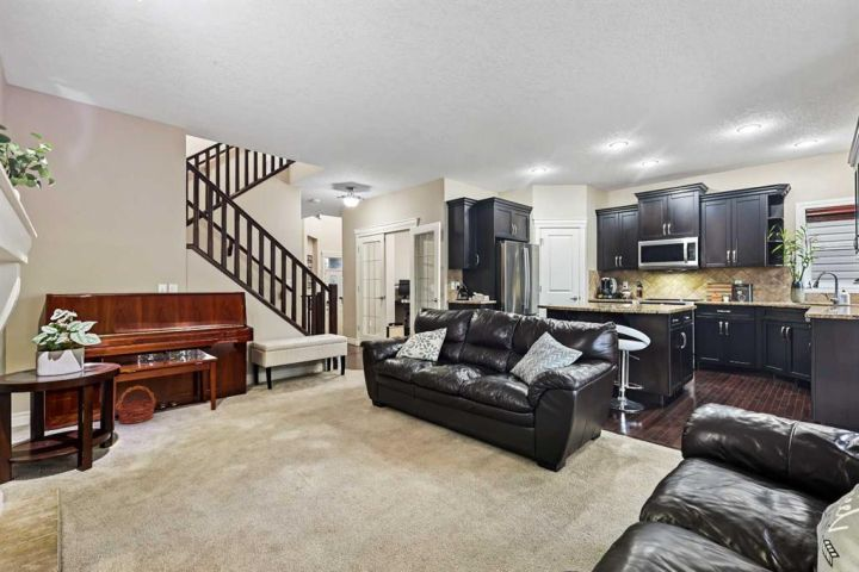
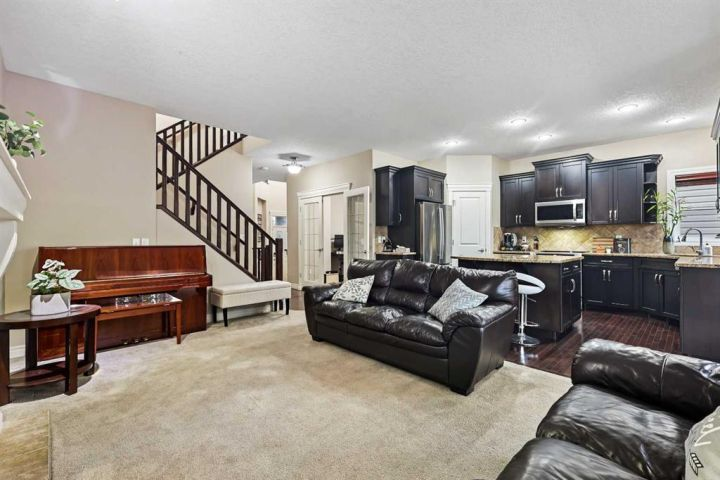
- basket (136, 403)
